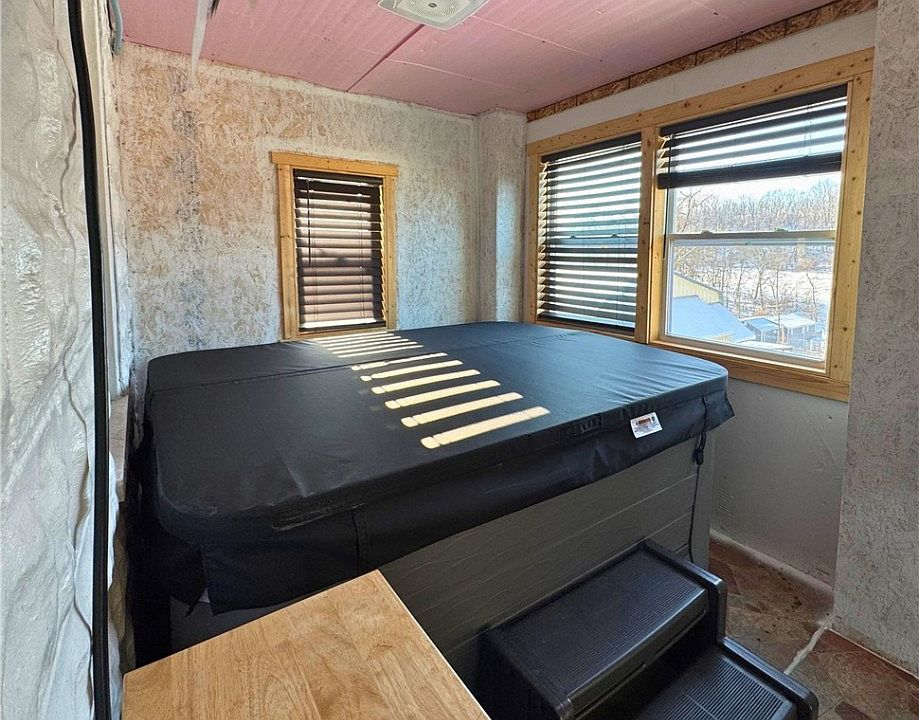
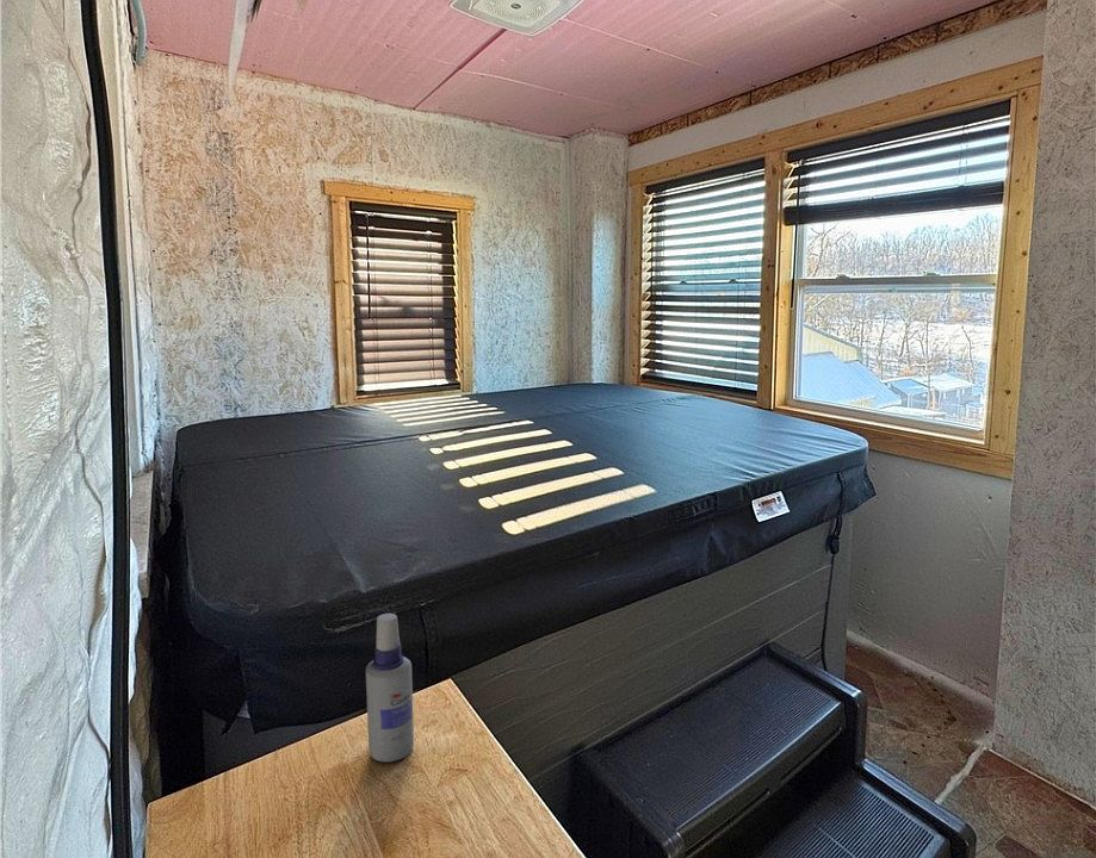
+ spray bottle (389, 684)
